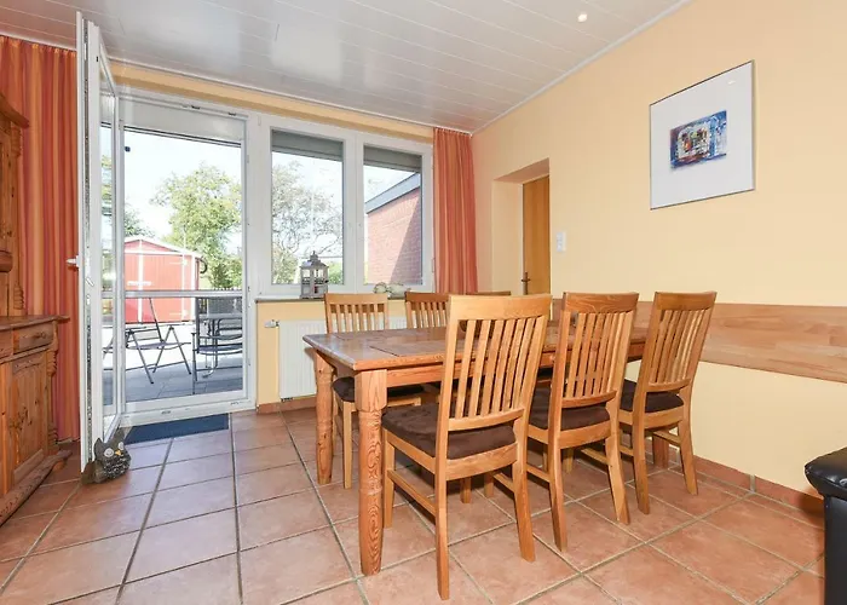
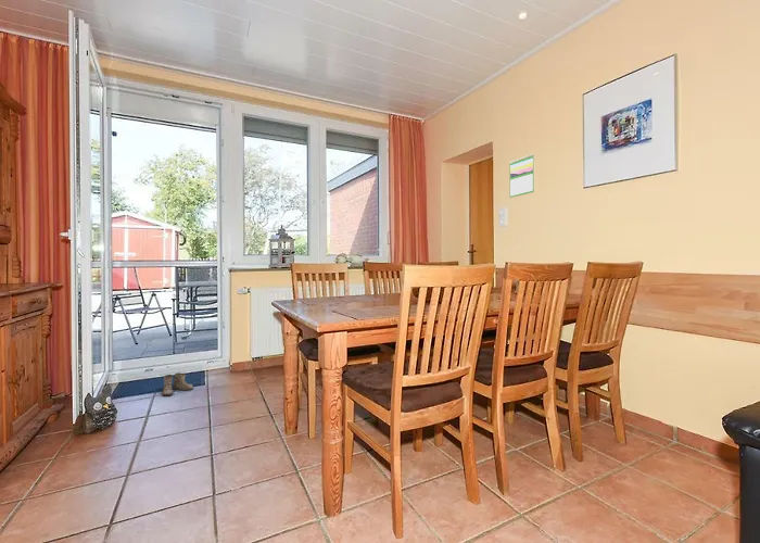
+ calendar (521, 176)
+ boots (175, 382)
